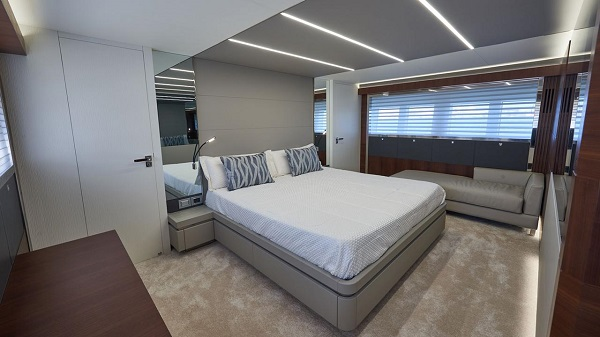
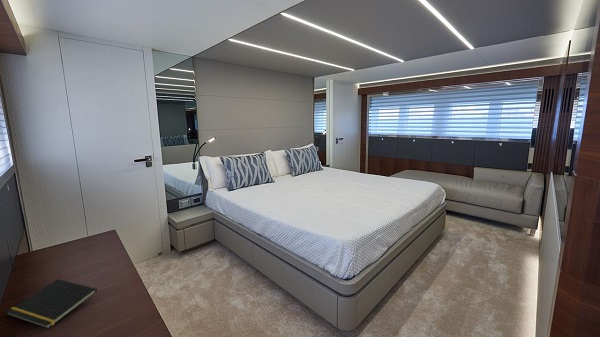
+ notepad (53, 301)
